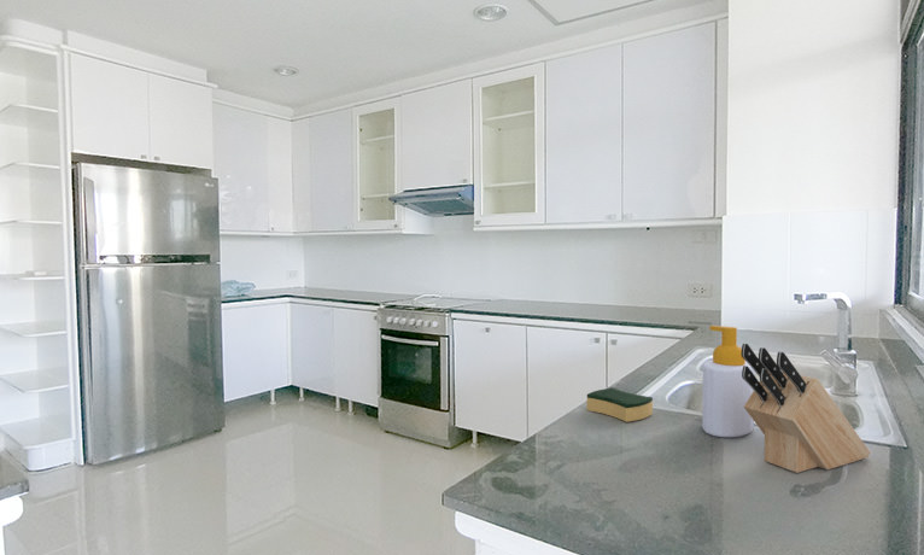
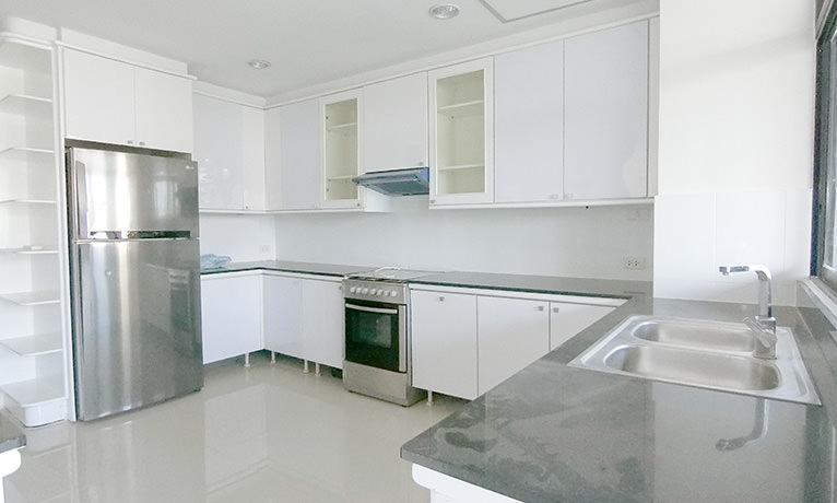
- knife block (801, 402)
- sponge (619, 403)
- soap bottle (729, 378)
